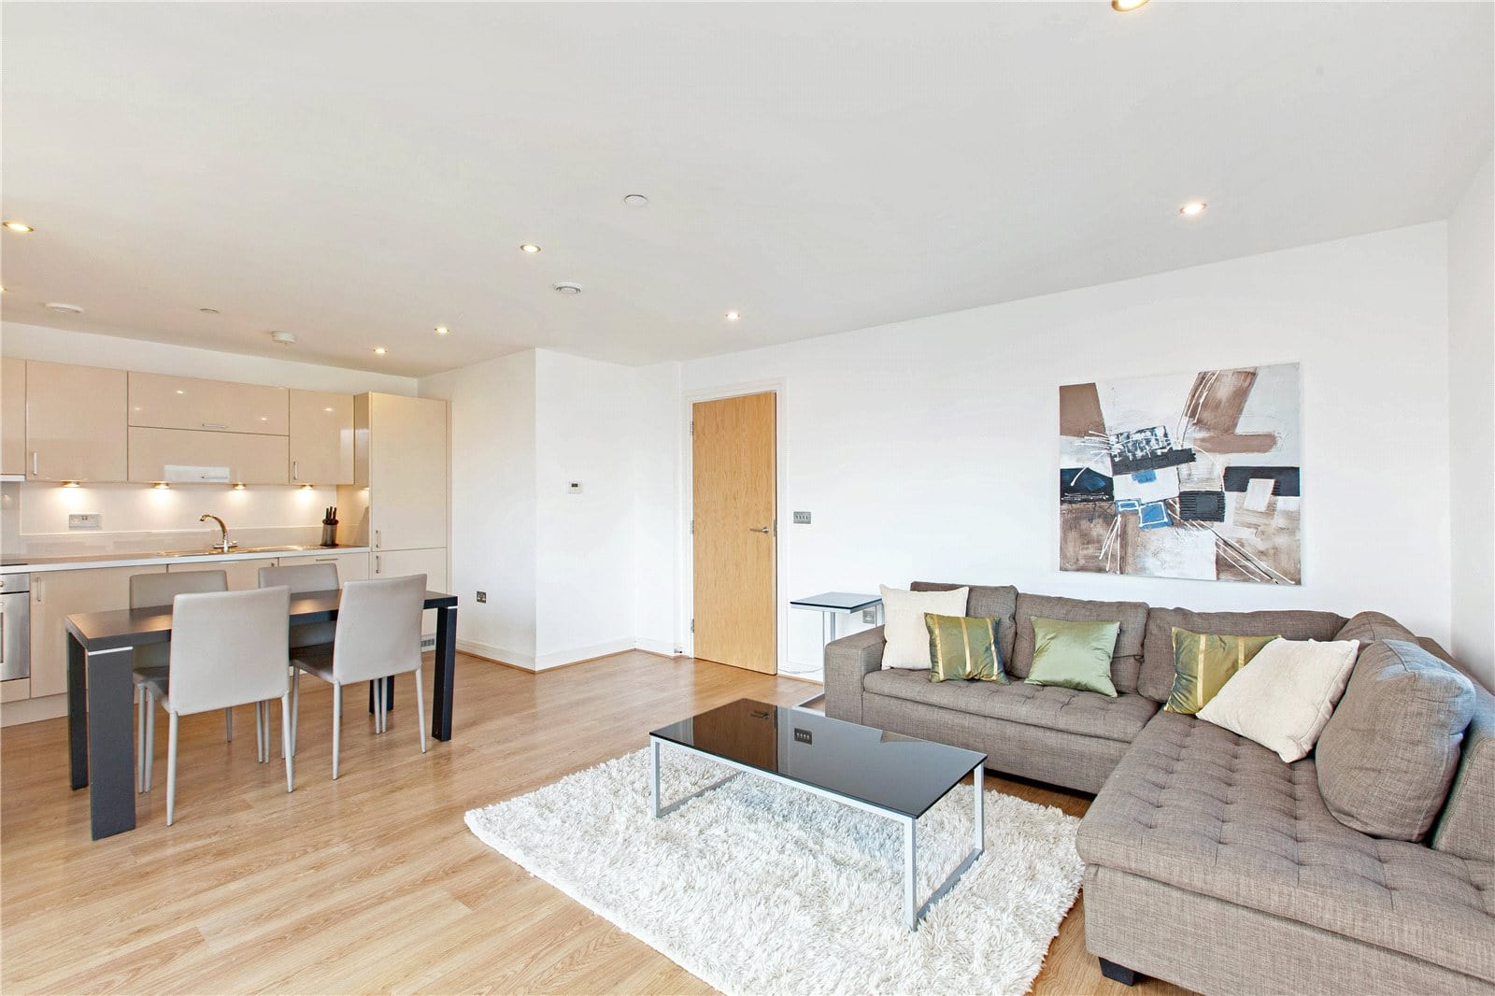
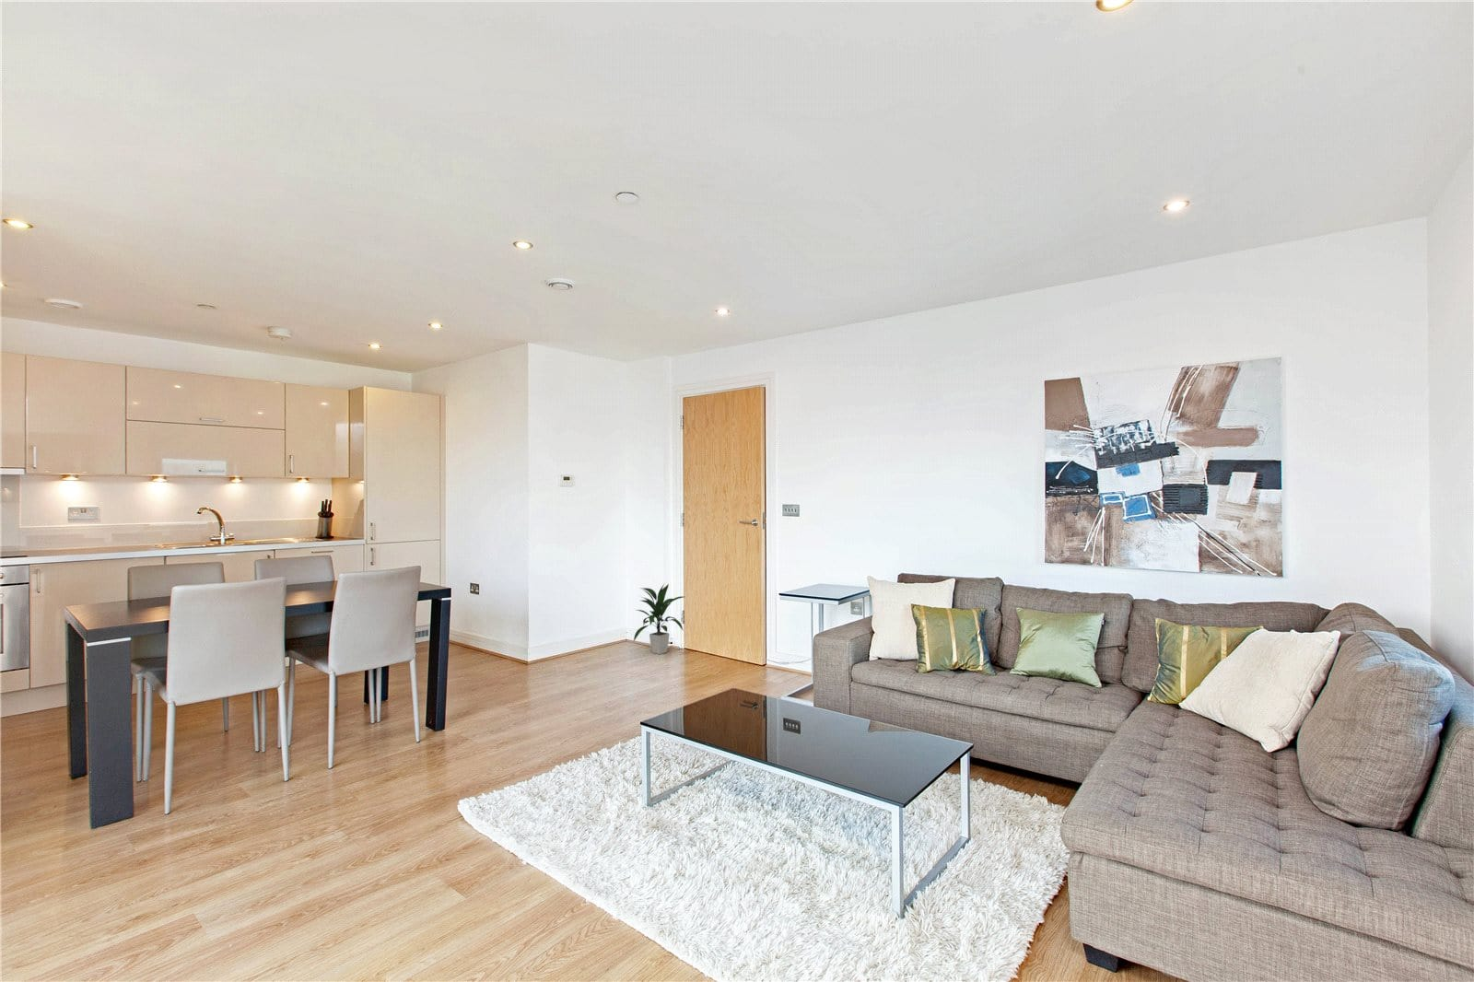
+ indoor plant (656, 617)
